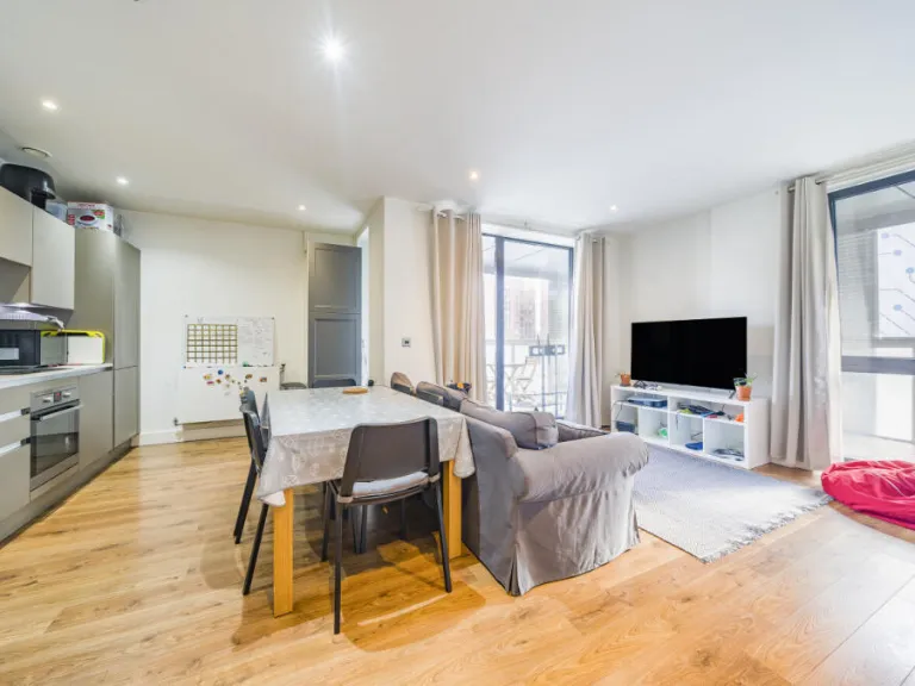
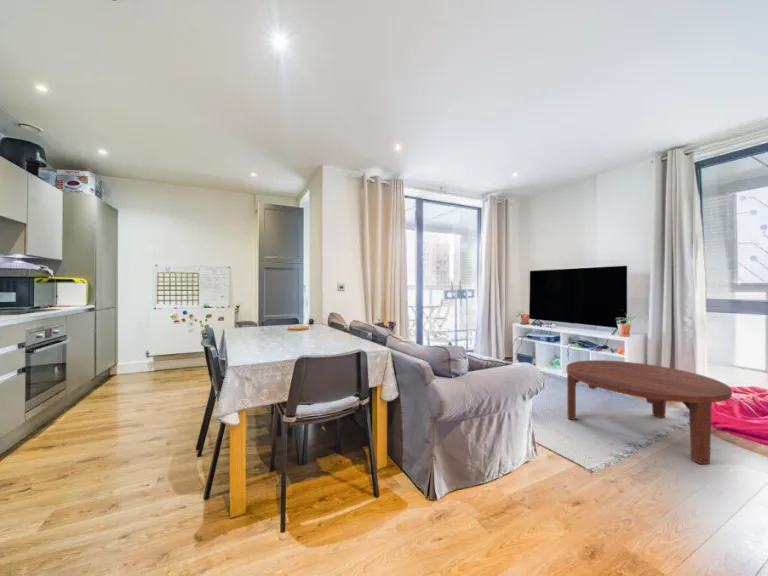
+ coffee table (638, 396)
